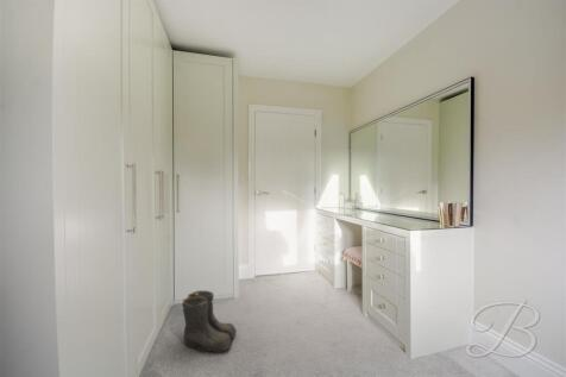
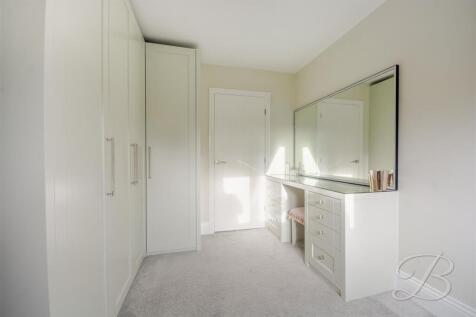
- boots (209, 319)
